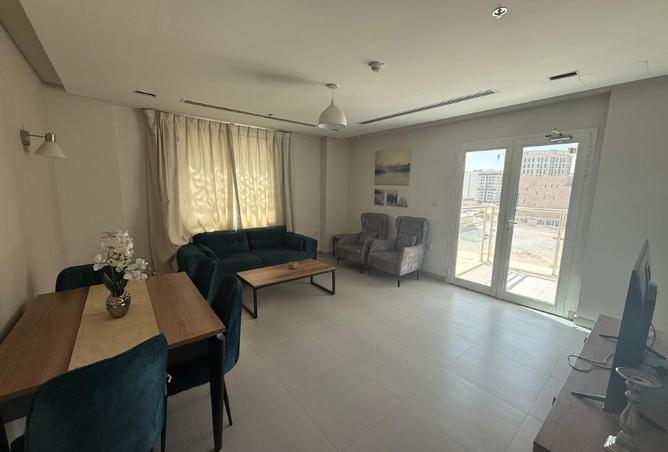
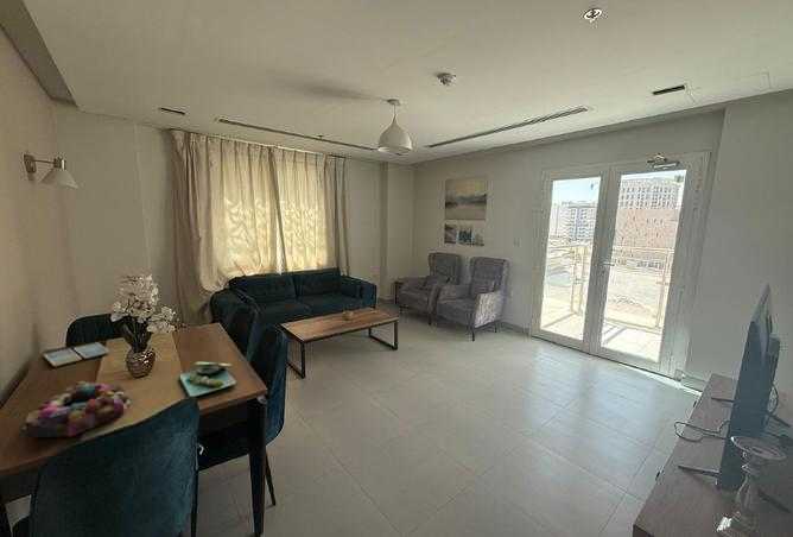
+ platter (208, 375)
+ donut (80, 403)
+ drink coaster (78, 353)
